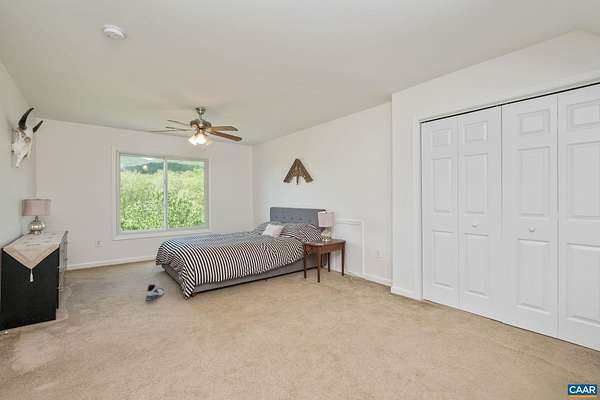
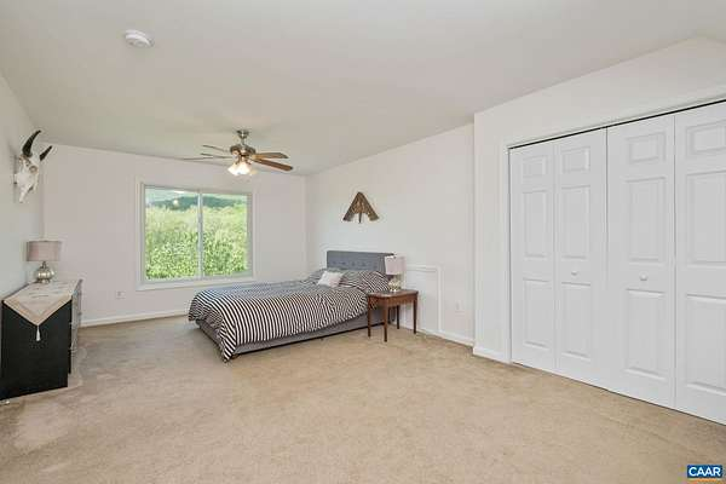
- sneaker (155, 289)
